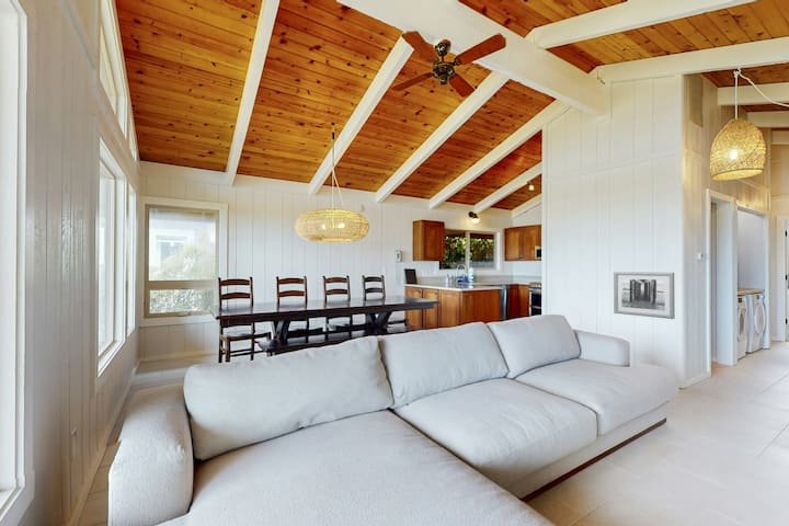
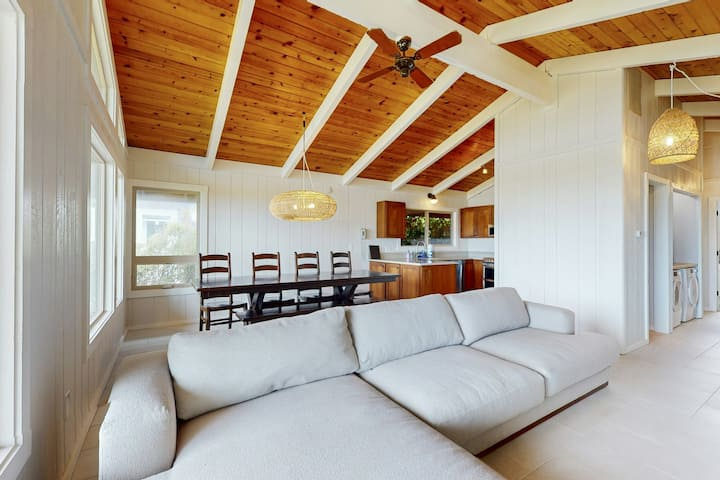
- wall art (642, 294)
